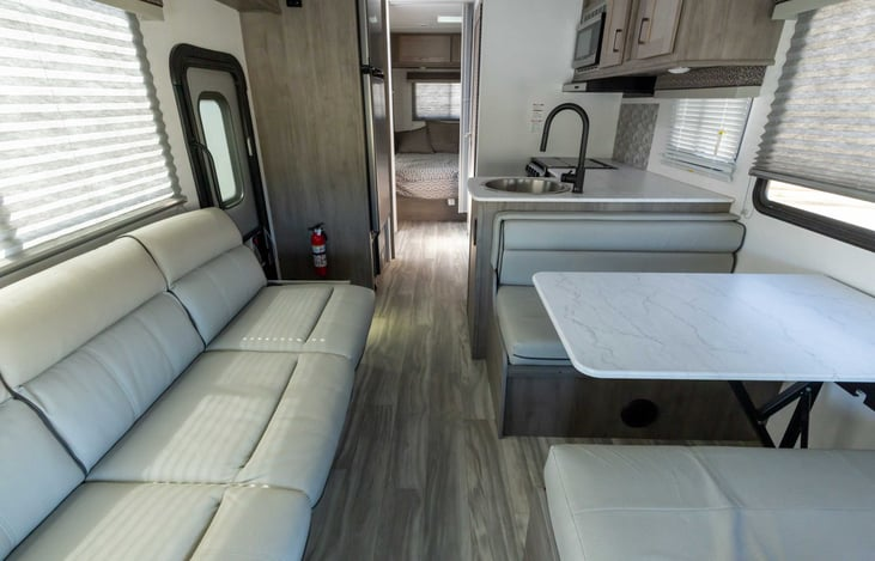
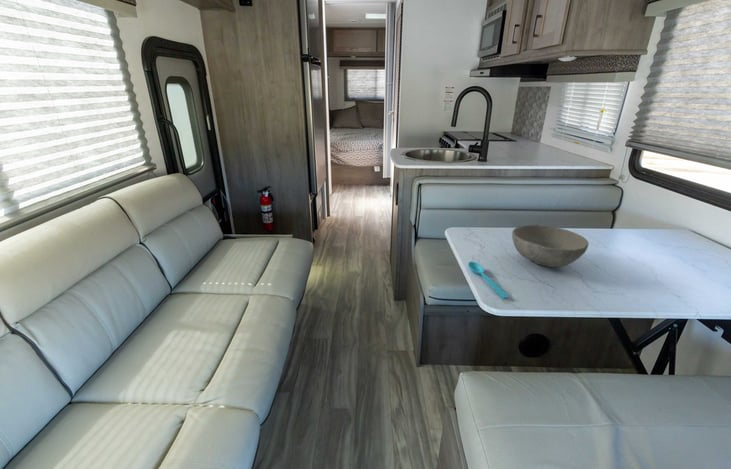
+ spoon (486, 278)
+ bowl (546, 248)
